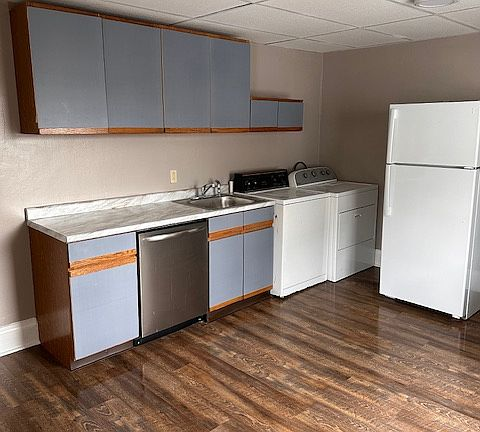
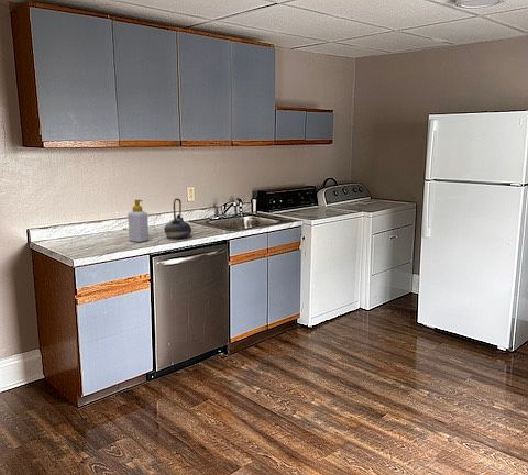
+ soap bottle (138, 220)
+ teapot (177, 217)
